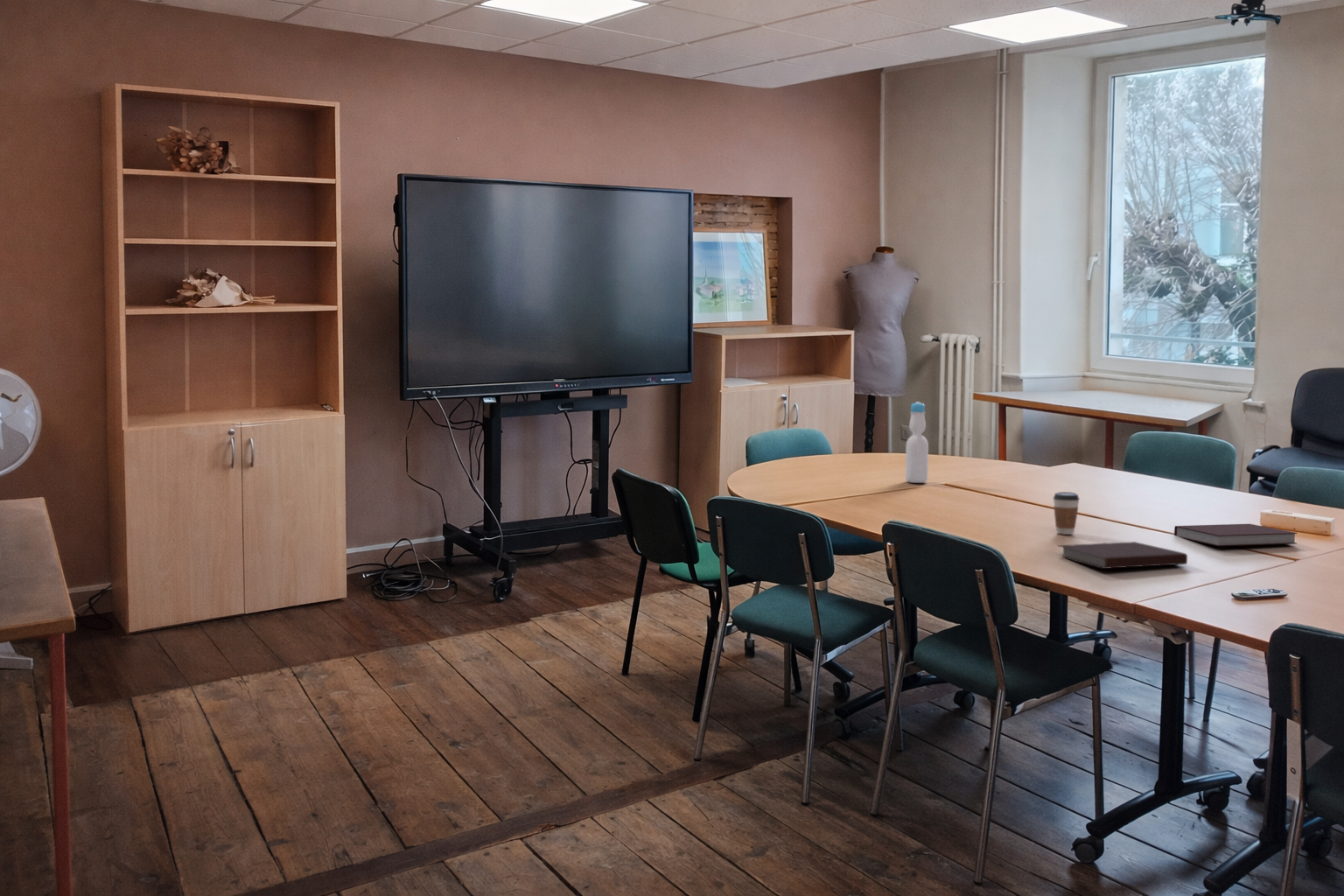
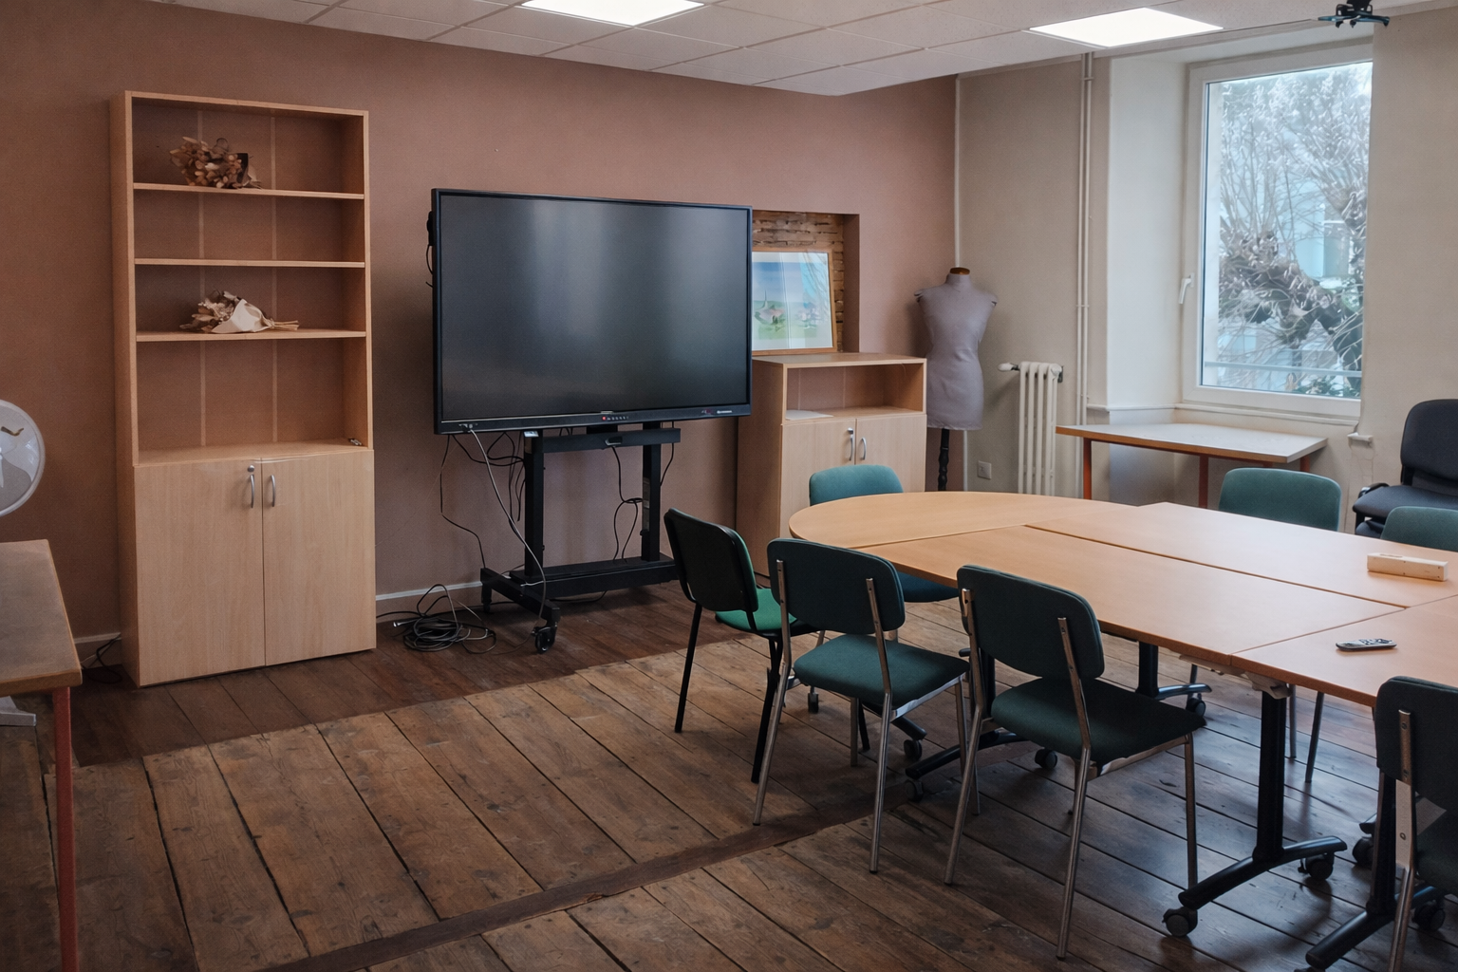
- notebook (1120, 555)
- coffee cup (1066, 513)
- notebook (1234, 535)
- bottle (917, 442)
